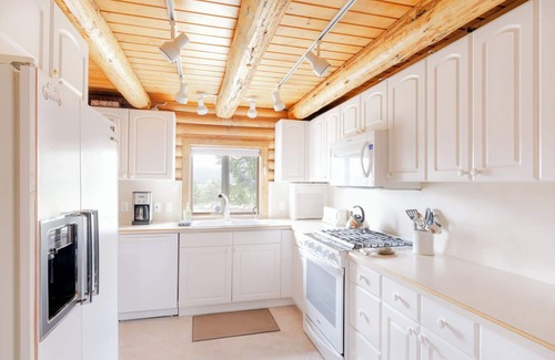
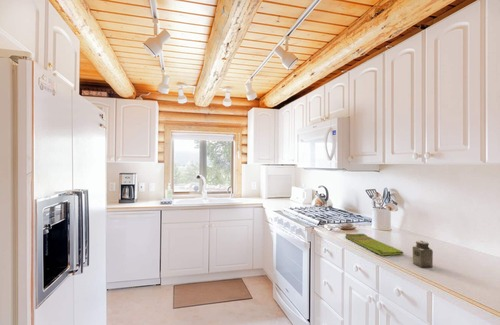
+ dish towel (371, 242)
+ salt shaker (422, 253)
